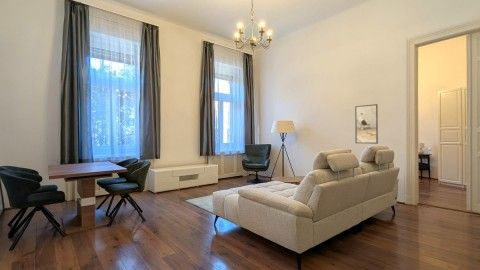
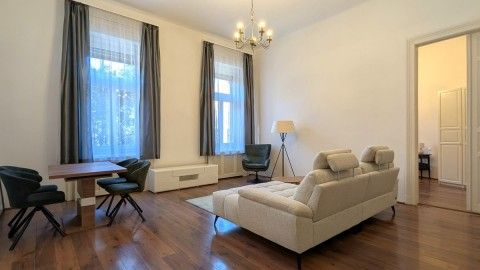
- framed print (366, 124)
